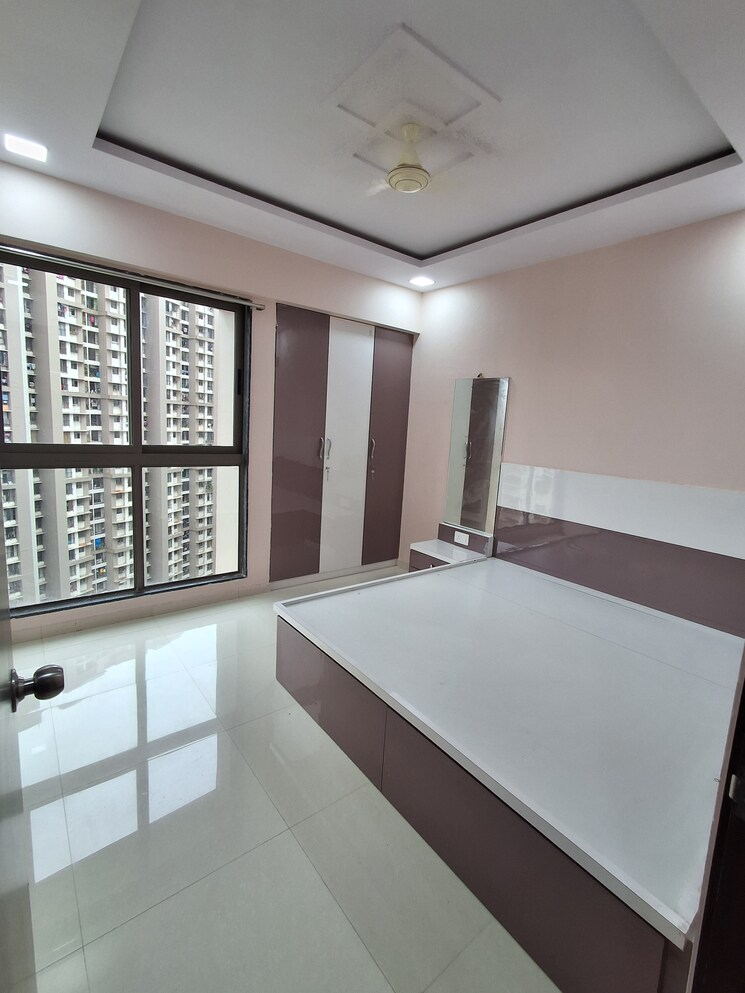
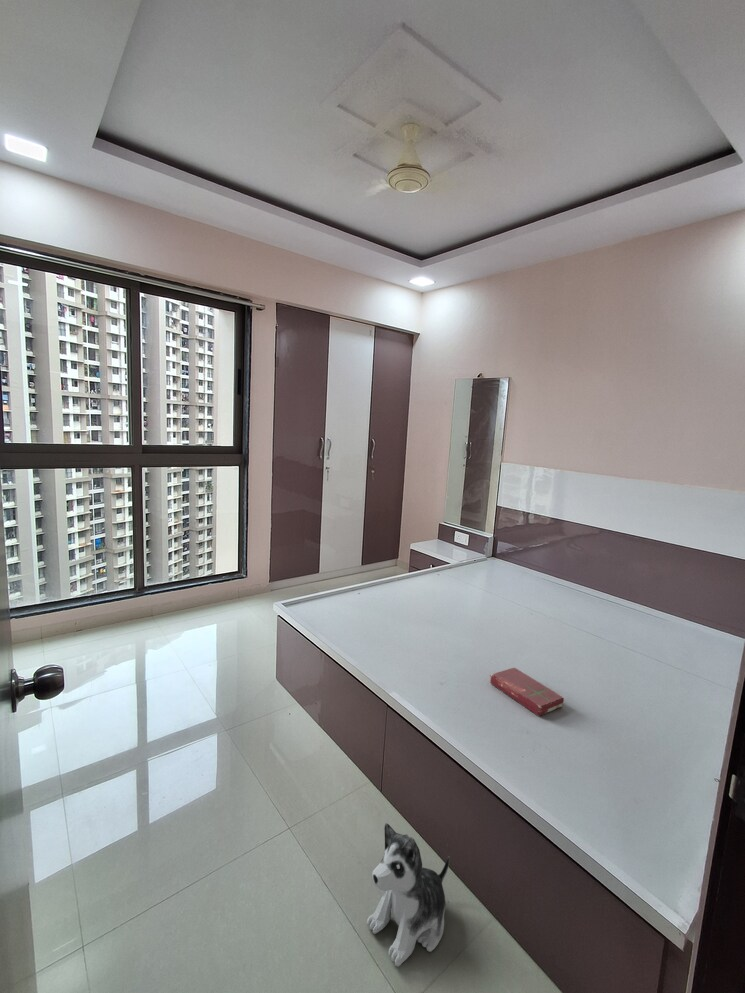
+ book (524, 689)
+ plush toy (416, 873)
